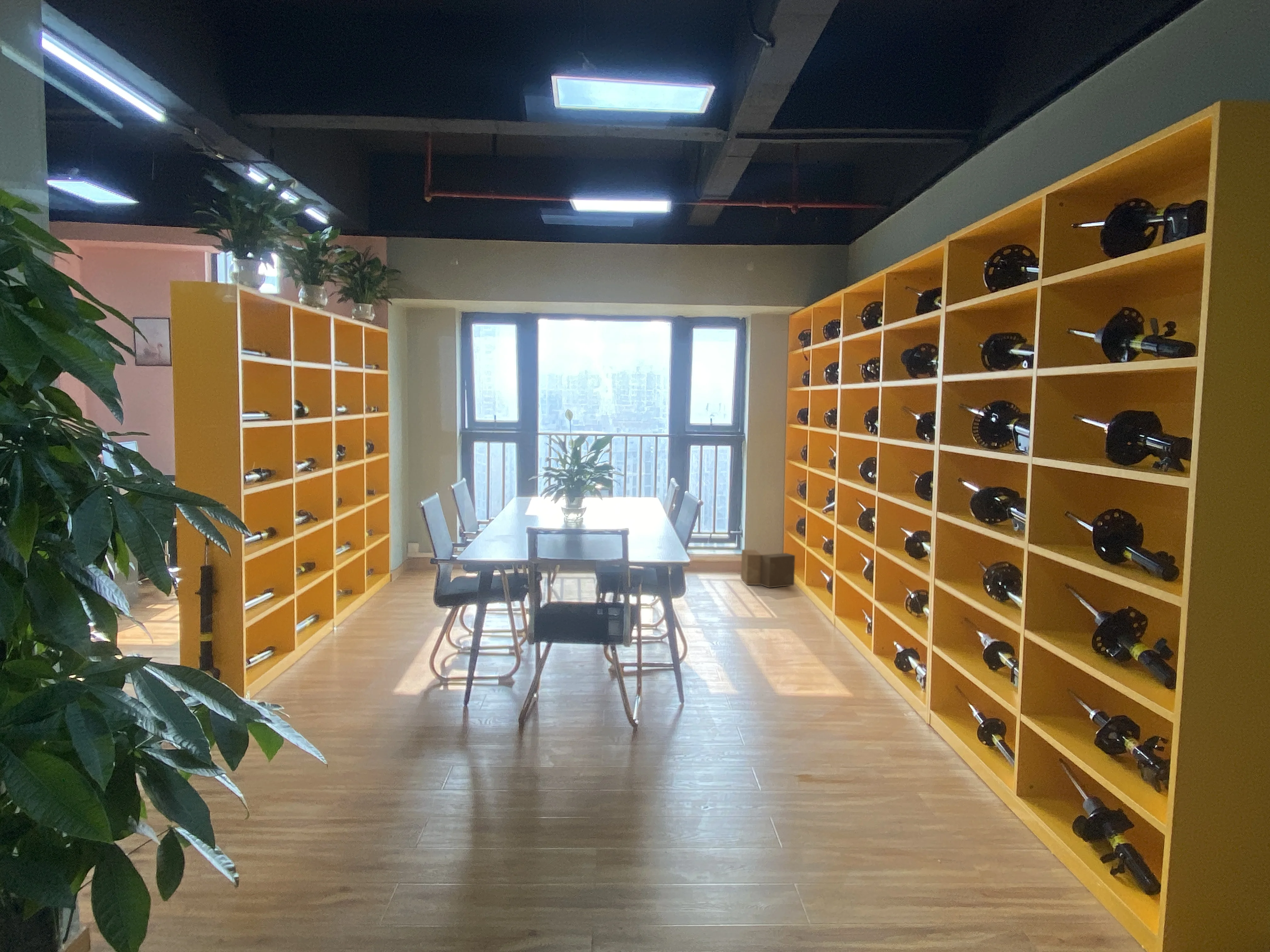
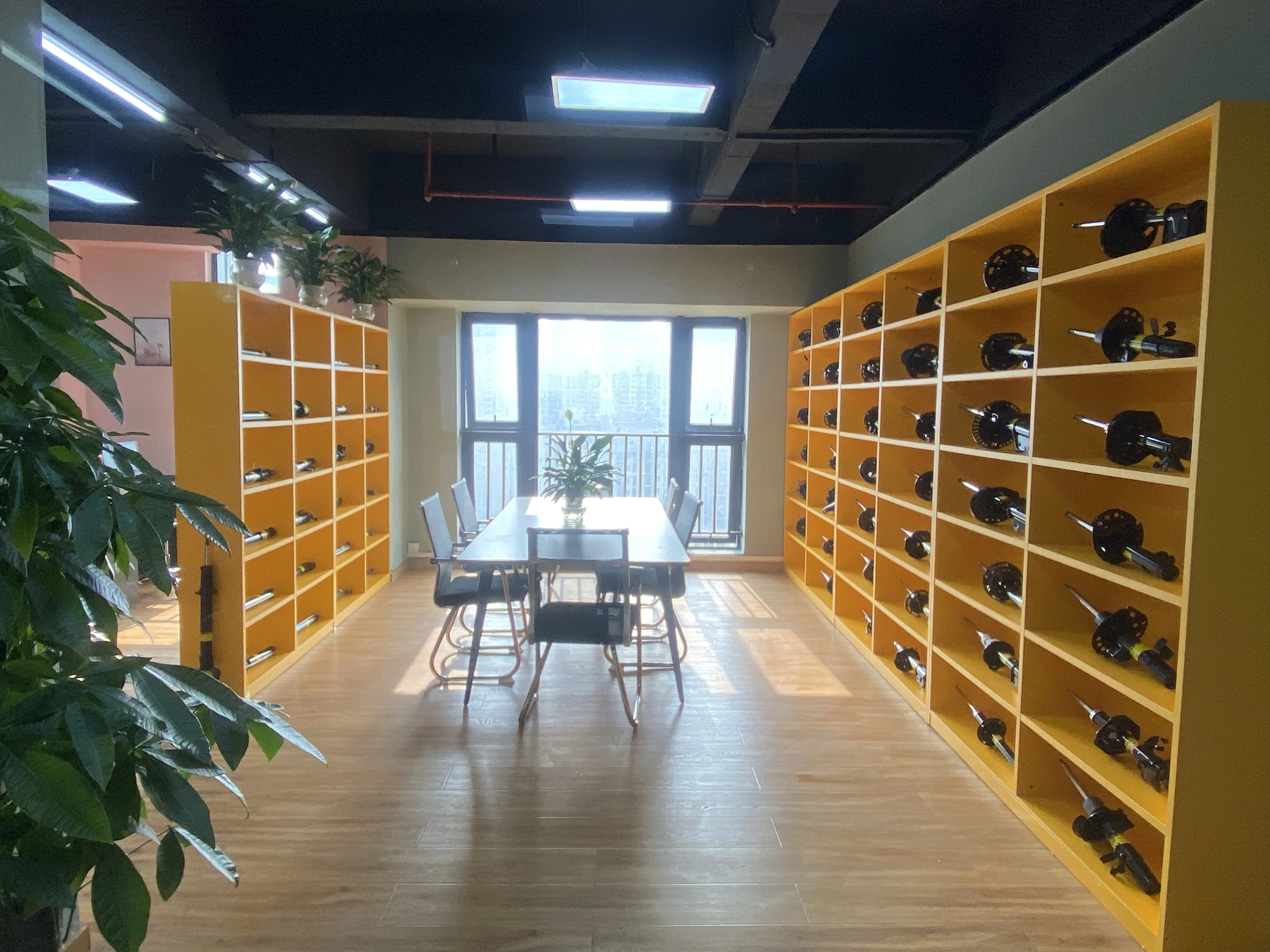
- cardboard box (769, 568)
